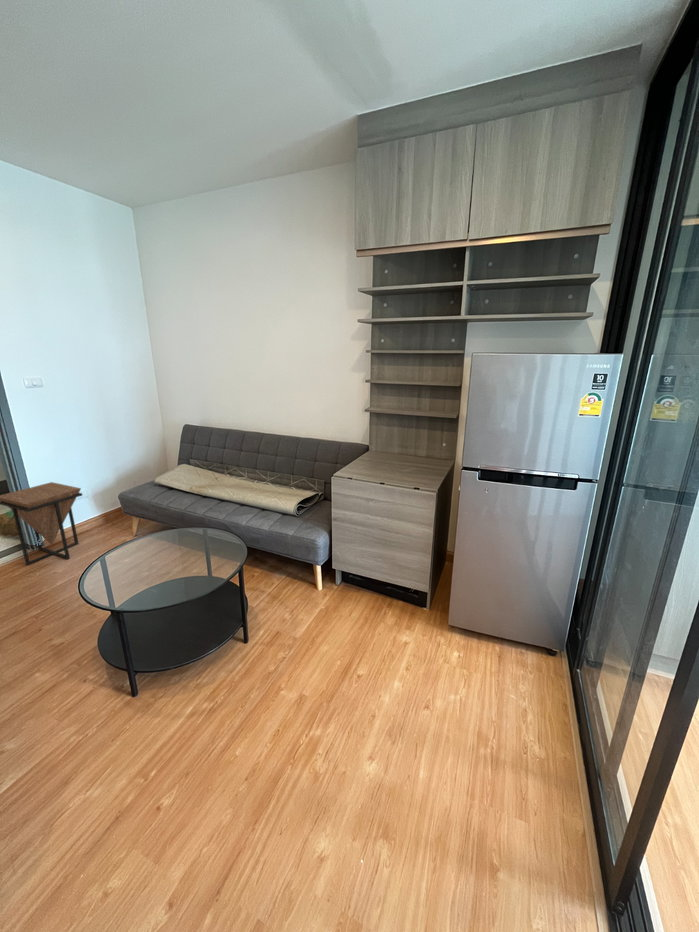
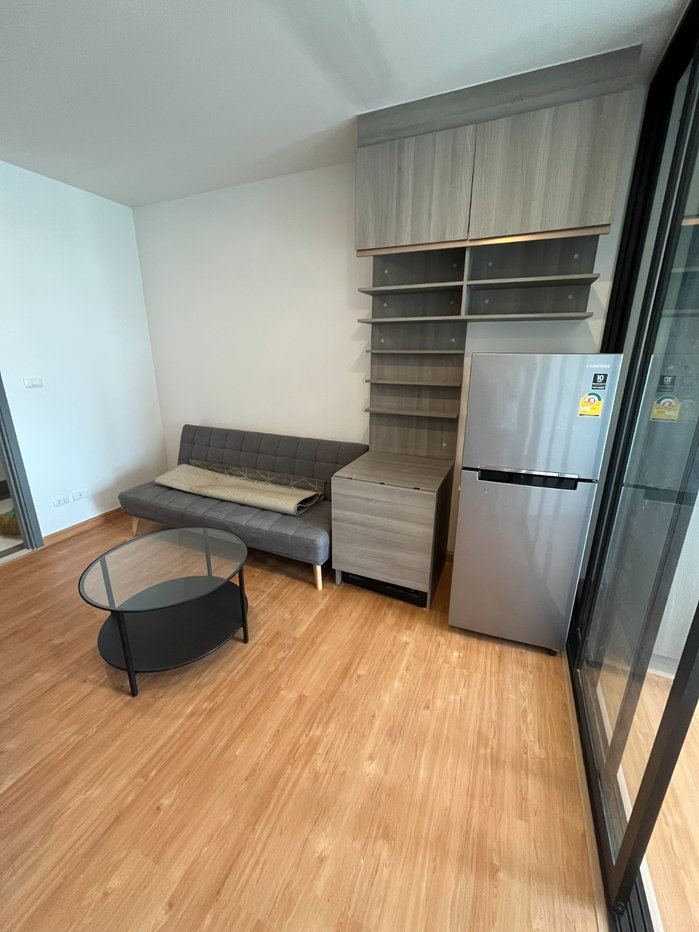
- side table (47, 523)
